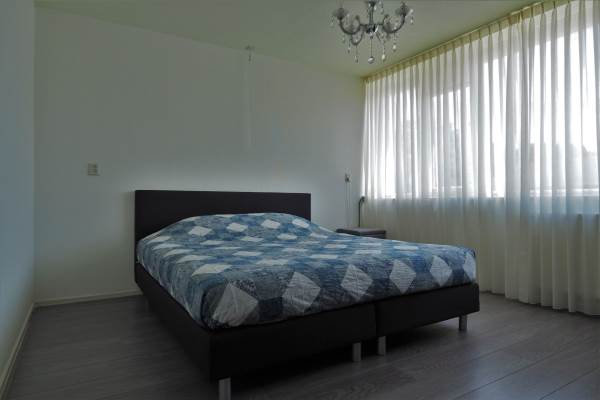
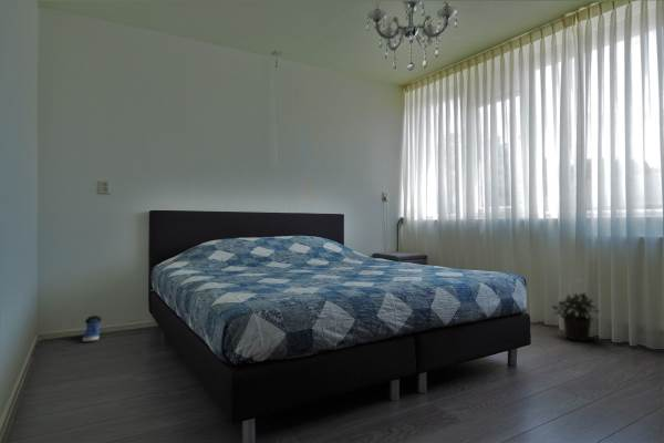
+ sneaker (92, 327)
+ potted plant (578, 315)
